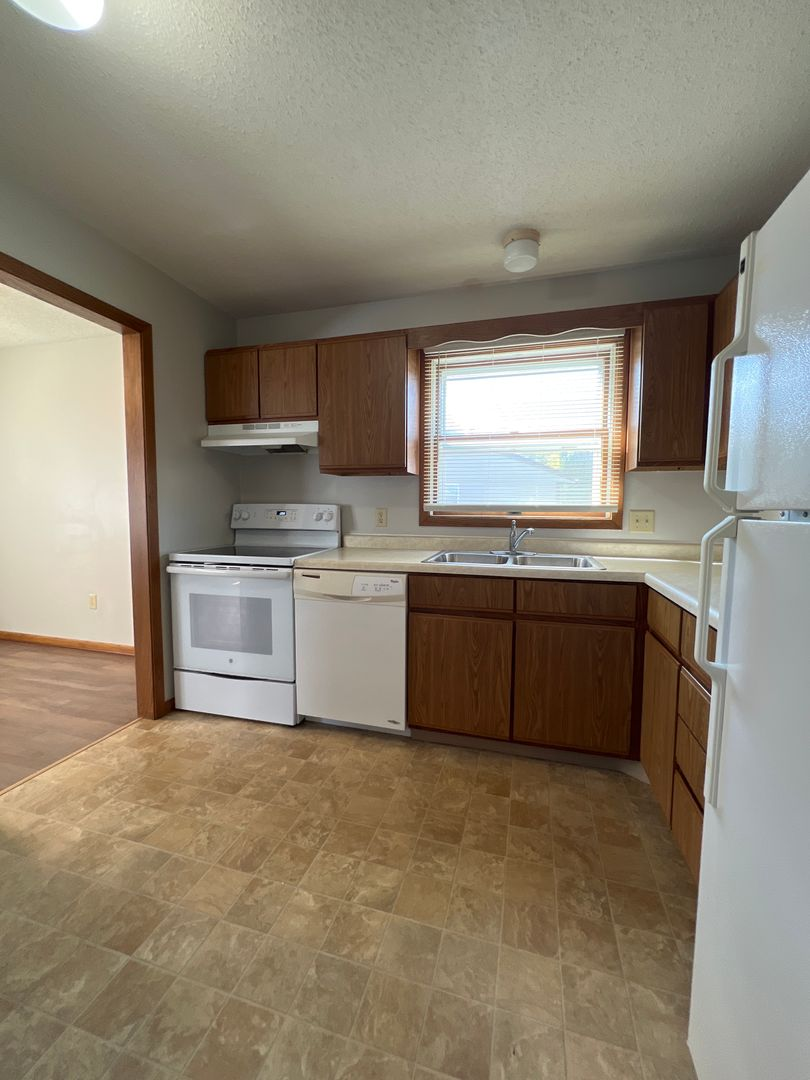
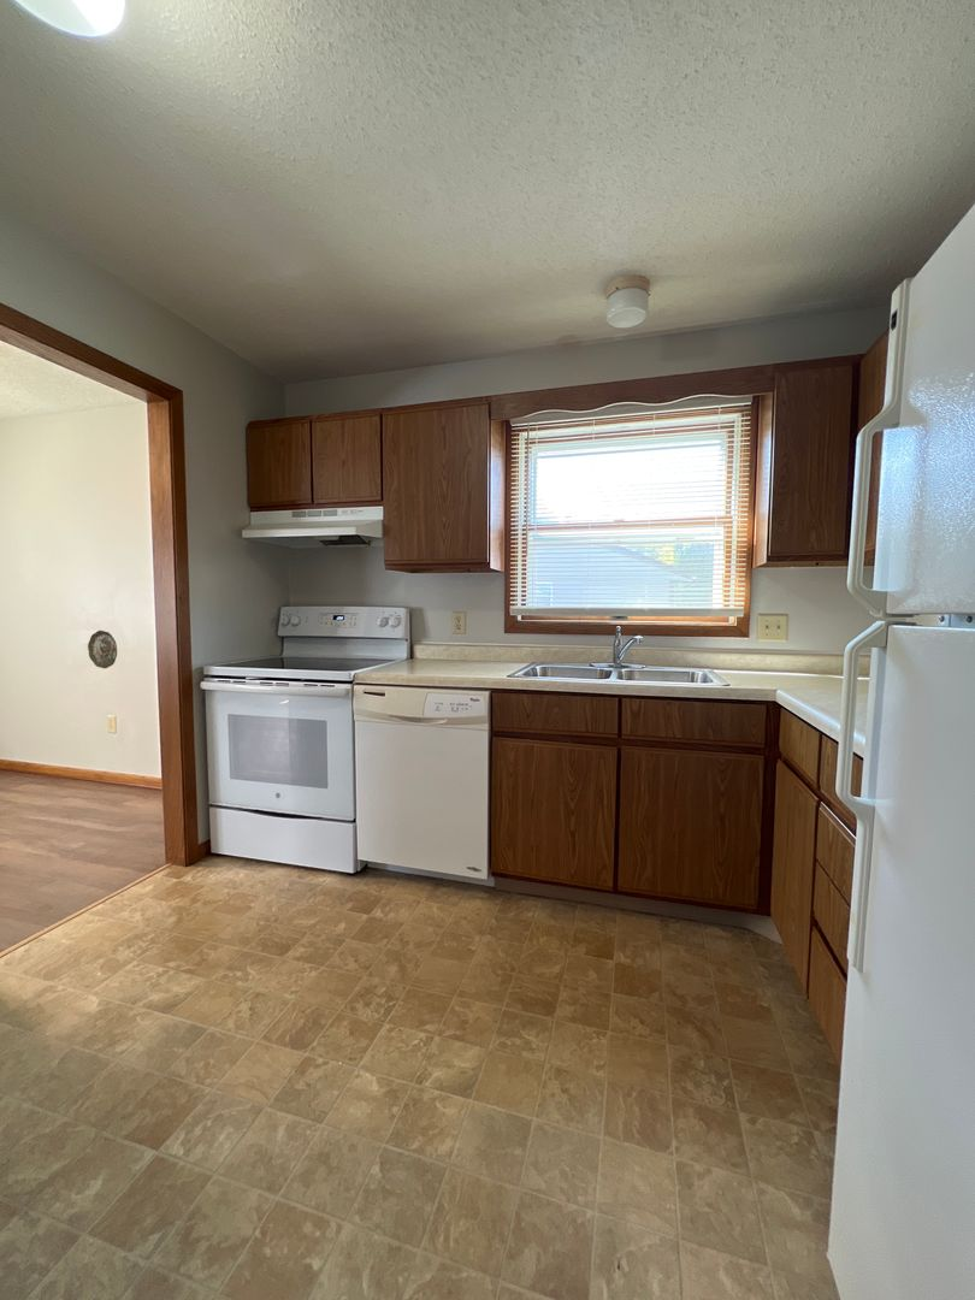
+ decorative plate (104, 649)
